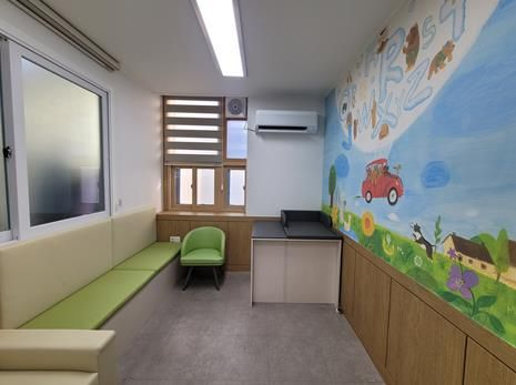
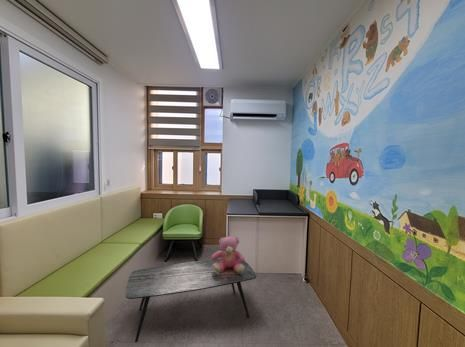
+ coffee table (193, 290)
+ teddy bear (228, 254)
